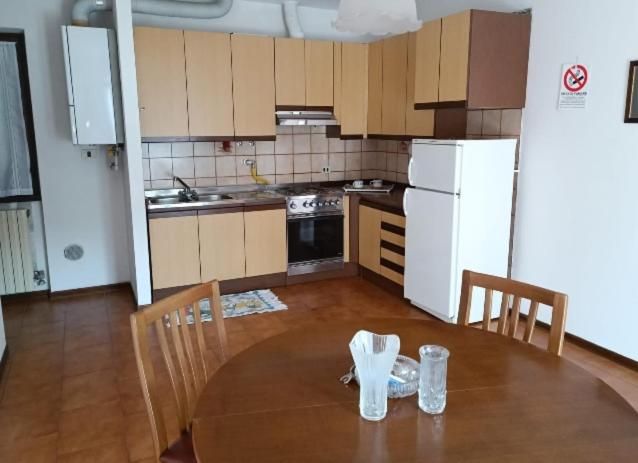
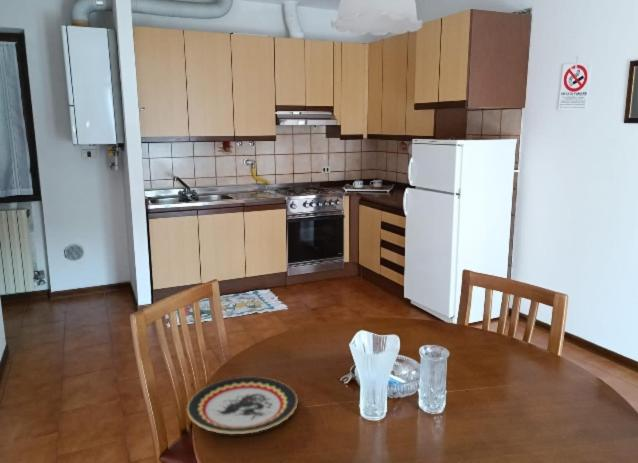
+ plate (243, 405)
